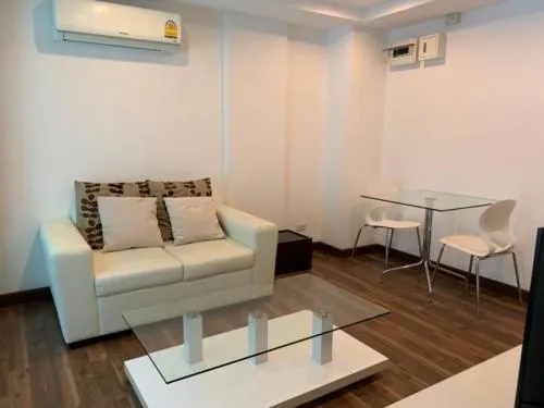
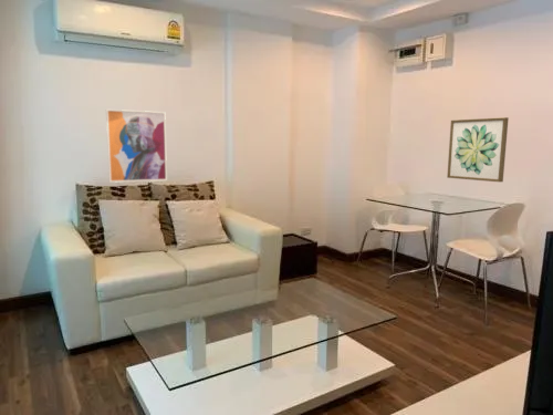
+ wall art (137, 146)
+ wall art (476, 149)
